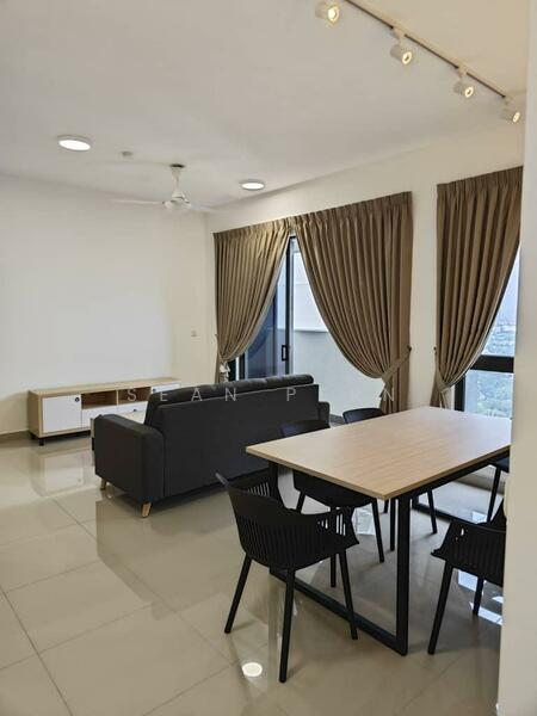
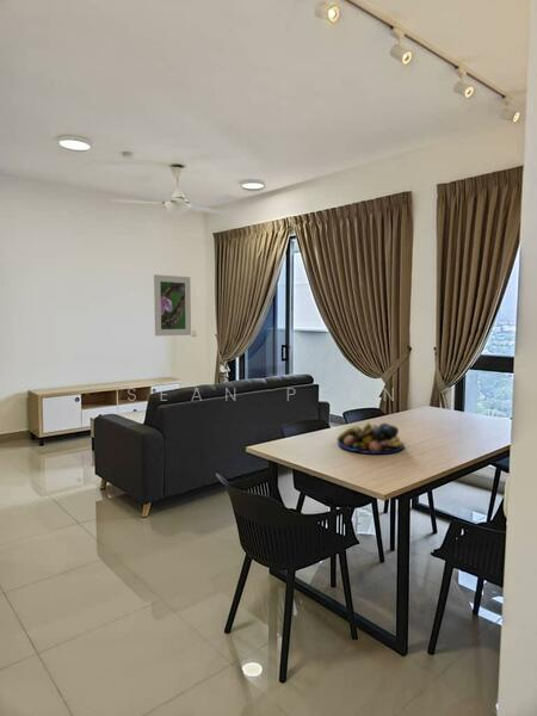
+ fruit bowl (370, 433)
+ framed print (173, 305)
